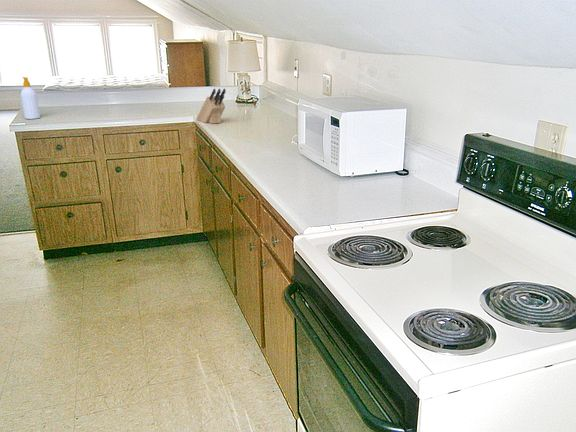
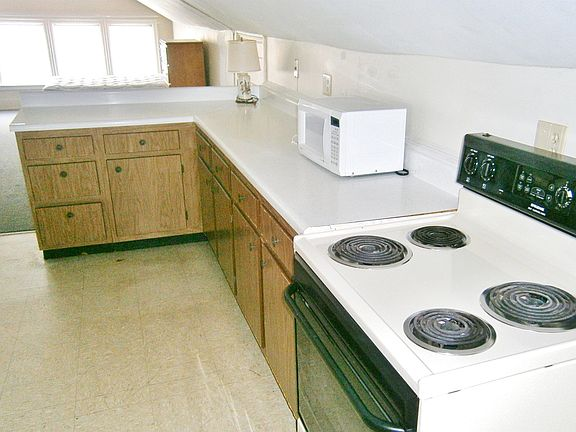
- knife block (211, 104)
- soap bottle (28, 97)
